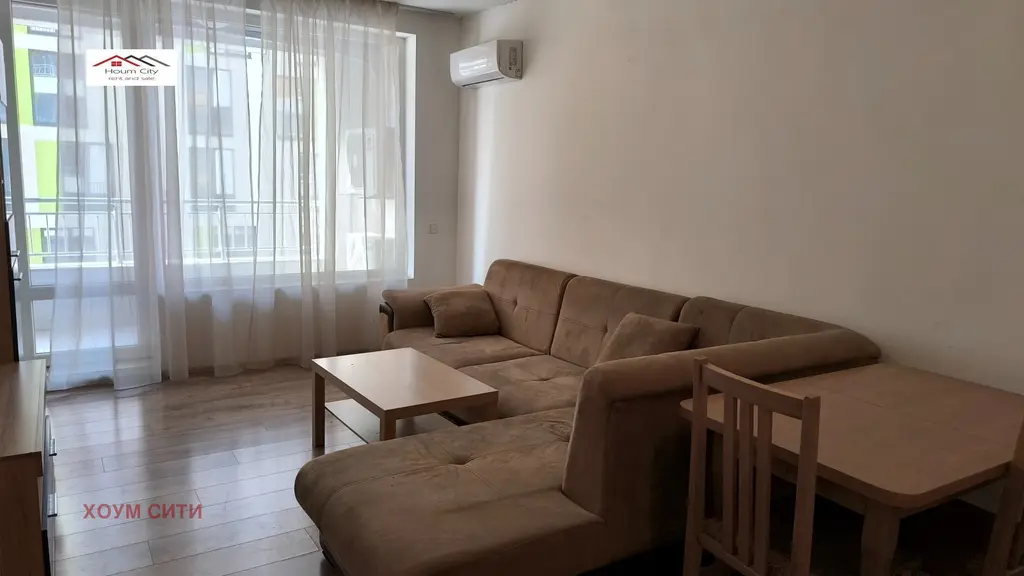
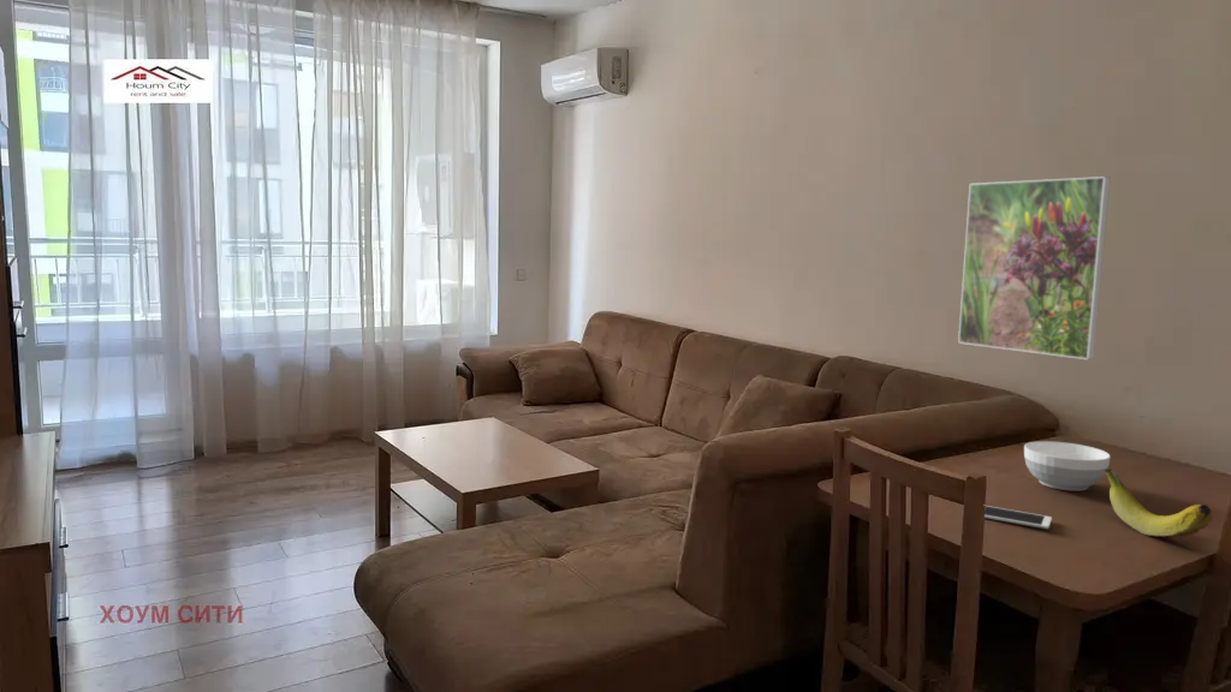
+ bowl (1064, 467)
+ cell phone (1009, 515)
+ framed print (1028, 266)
+ fruit (1149, 512)
